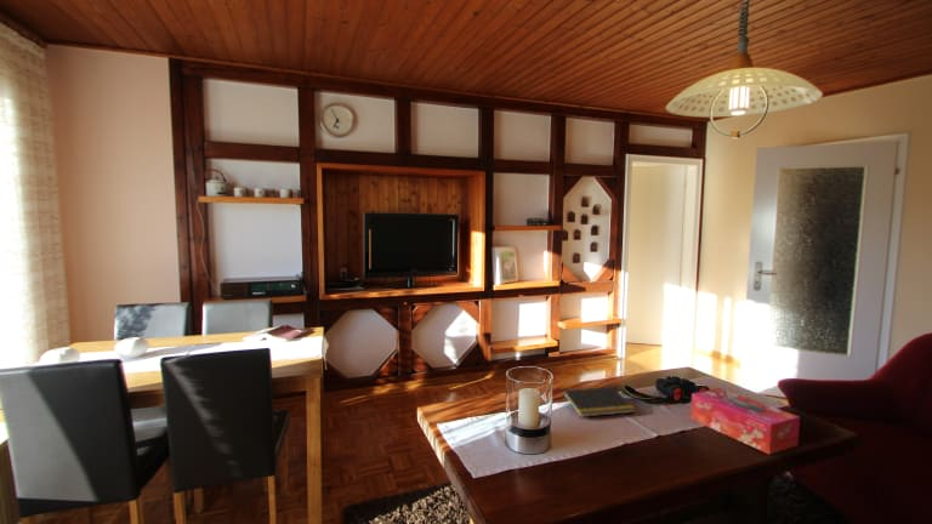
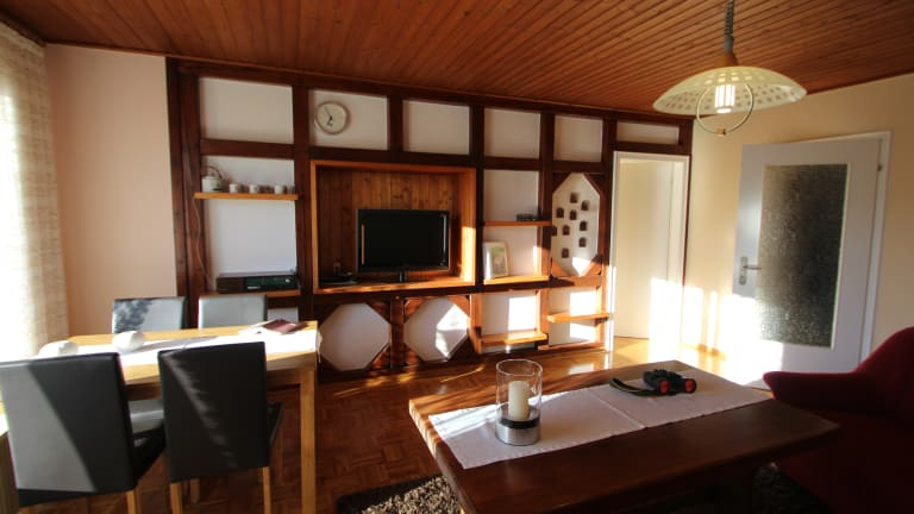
- tissue box (741, 417)
- notepad (597, 400)
